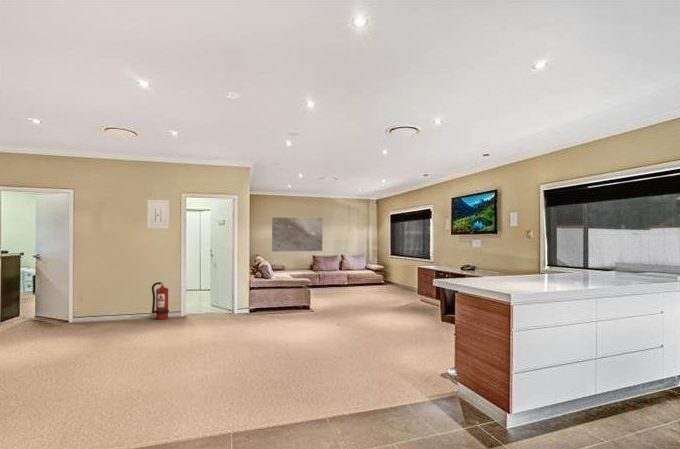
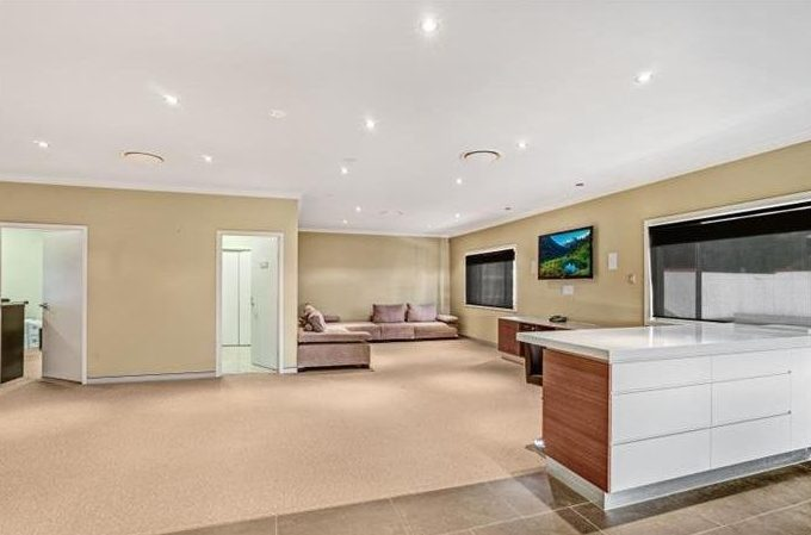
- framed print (297, 234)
- wall art (158, 214)
- fire extinguisher (160, 299)
